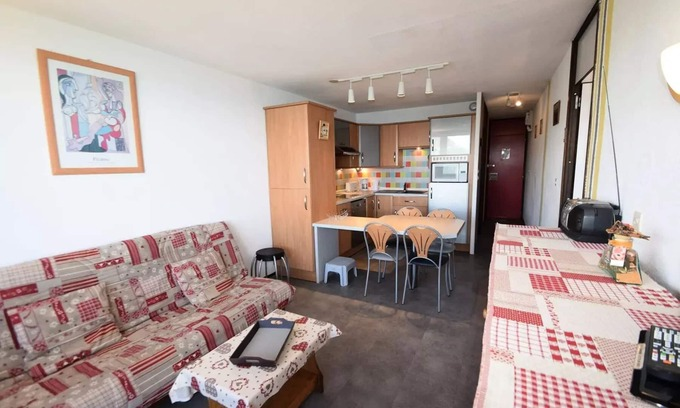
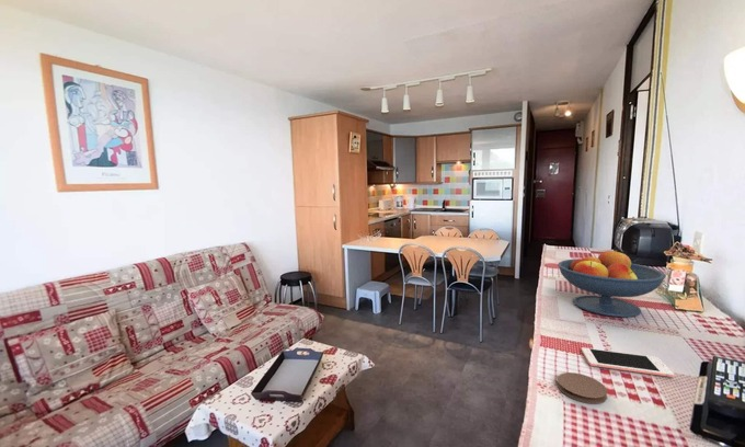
+ cell phone (623, 360)
+ fruit bowl (607, 280)
+ coaster (581, 387)
